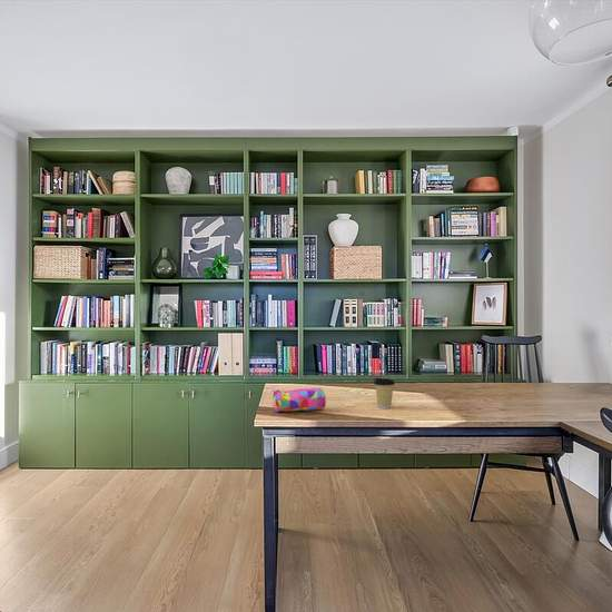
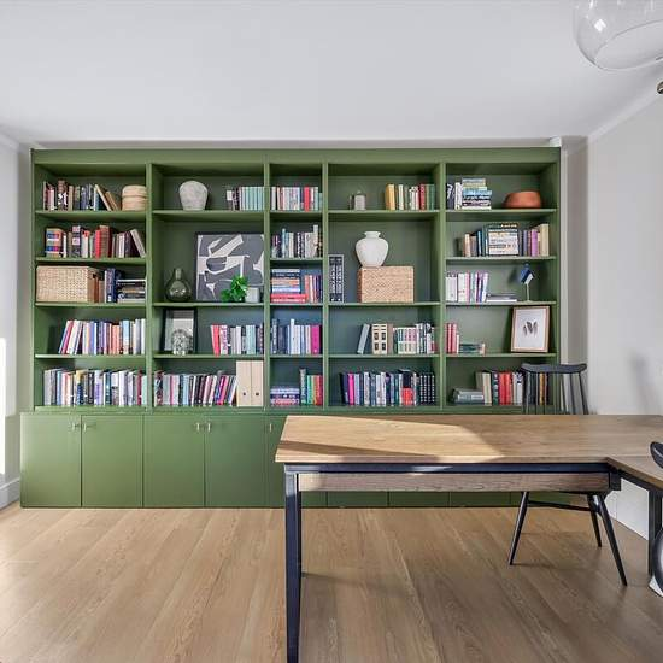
- coffee cup (384, 393)
- pencil case (298, 398)
